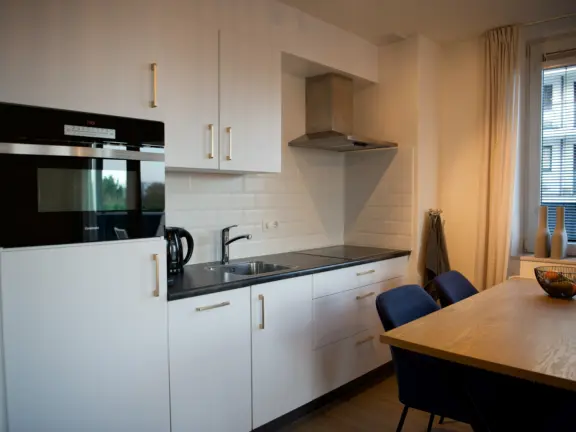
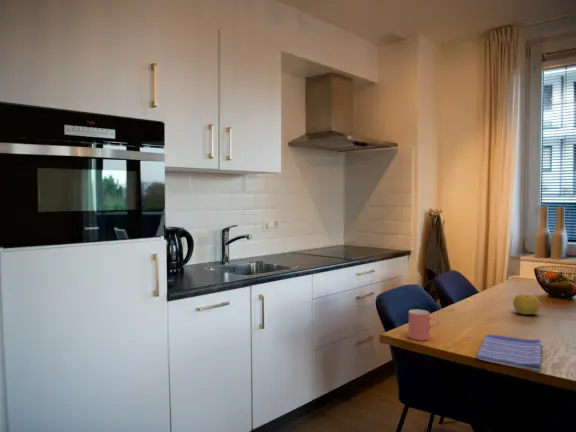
+ dish towel (510, 349)
+ cup (423, 325)
+ fruit (526, 304)
